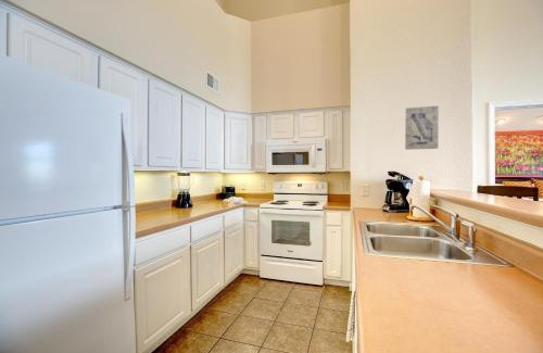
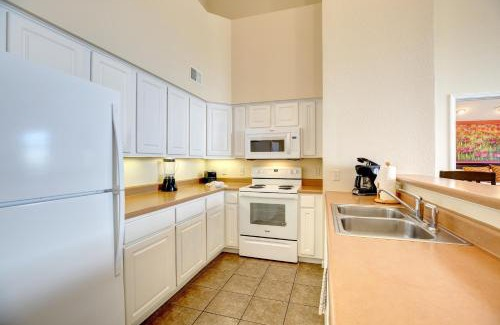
- wall art (420, 127)
